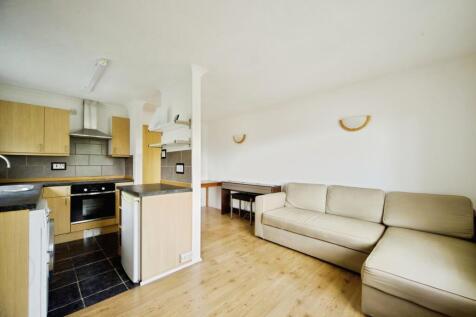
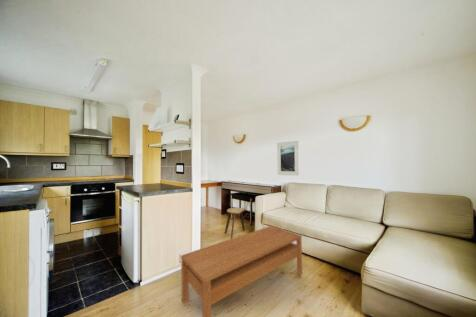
+ stool (234, 220)
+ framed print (287, 158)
+ coffee table (248, 265)
